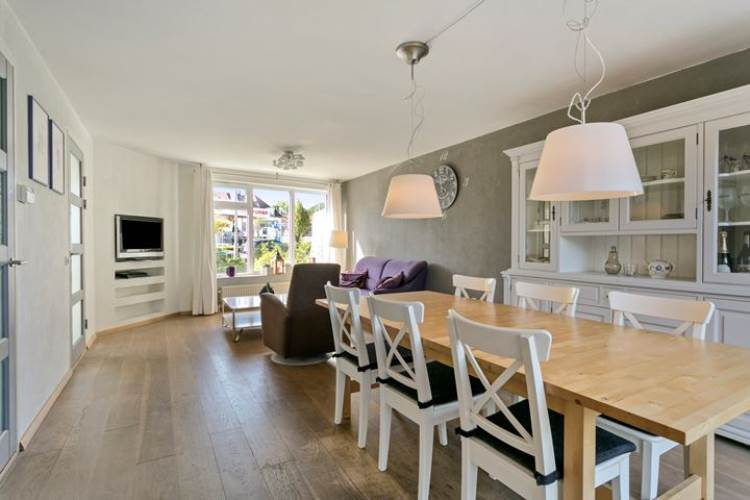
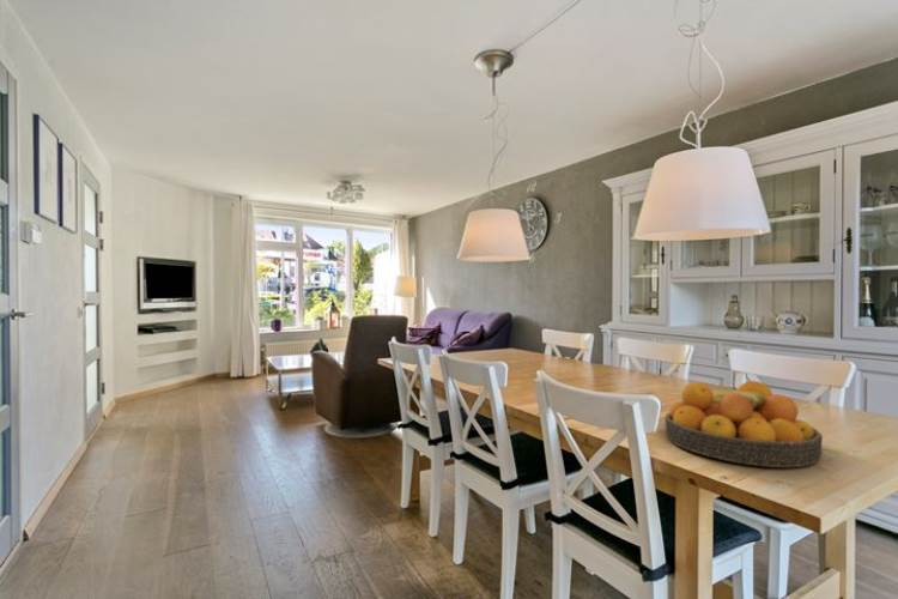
+ fruit bowl (736, 413)
